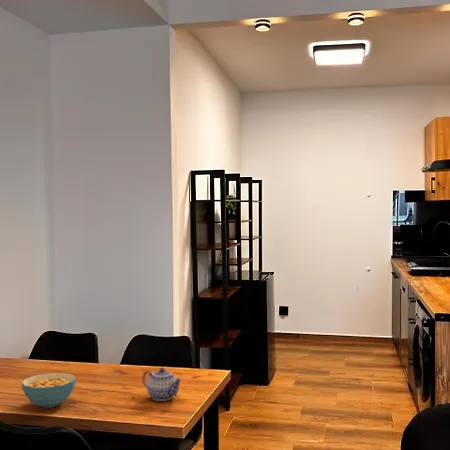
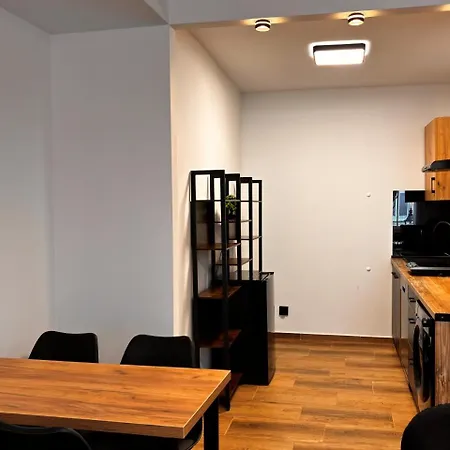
- cereal bowl (49, 392)
- teapot (162, 382)
